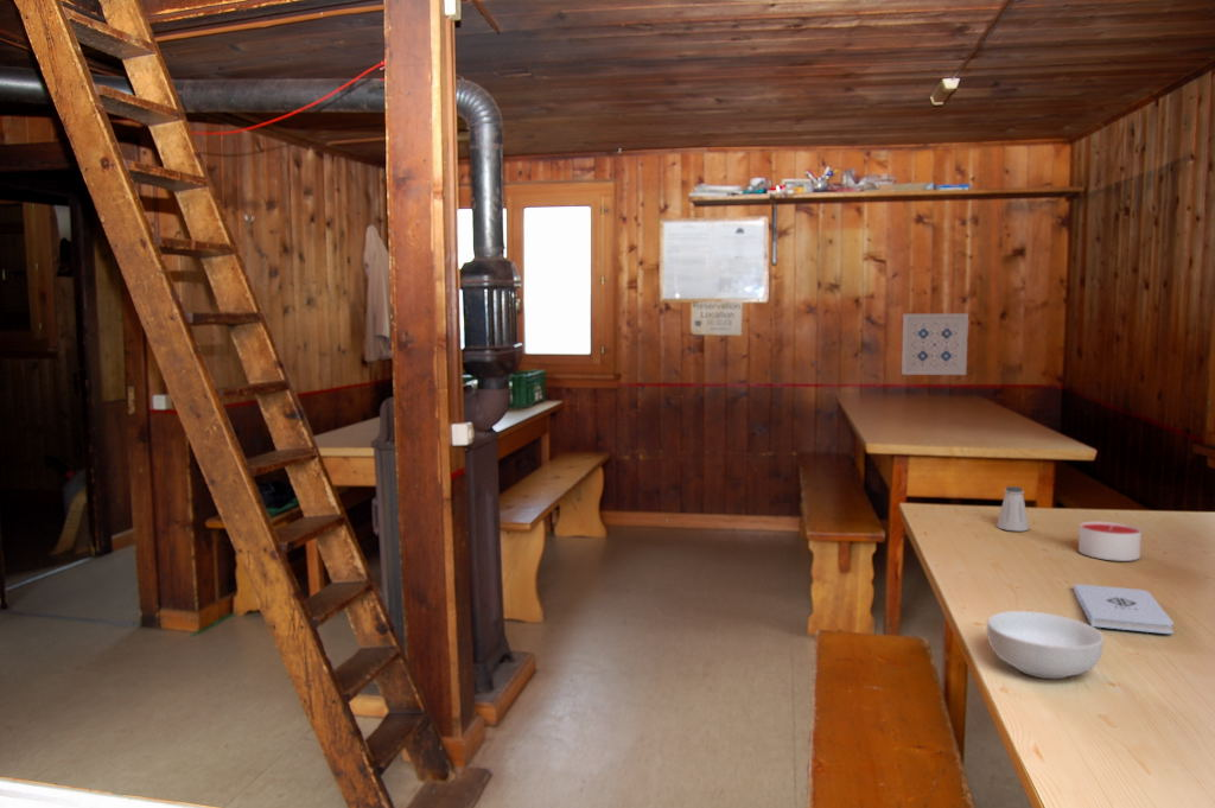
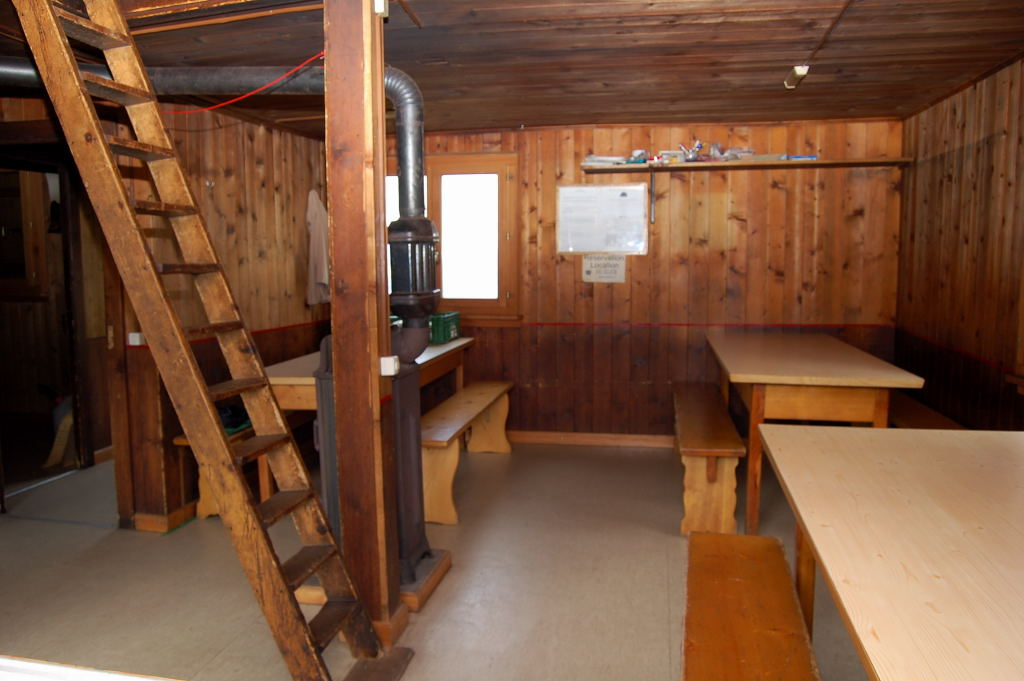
- wall art (934, 344)
- candle (1109, 539)
- saltshaker (1013, 507)
- notepad (1120, 606)
- cereal bowl (1043, 648)
